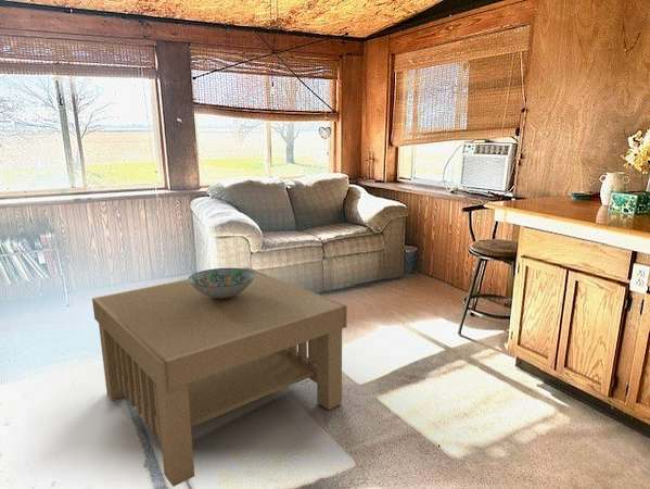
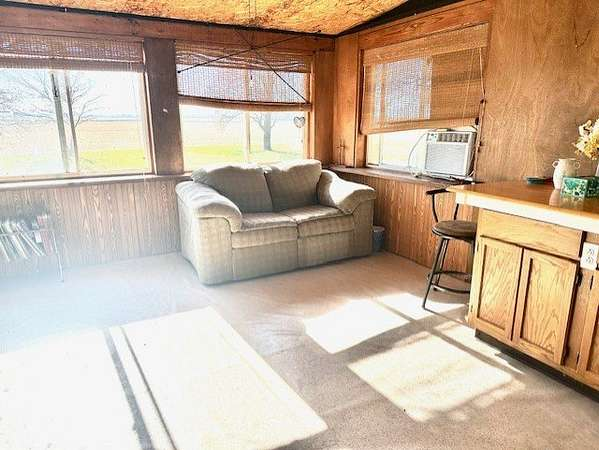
- decorative bowl (222, 286)
- coffee table (218, 351)
